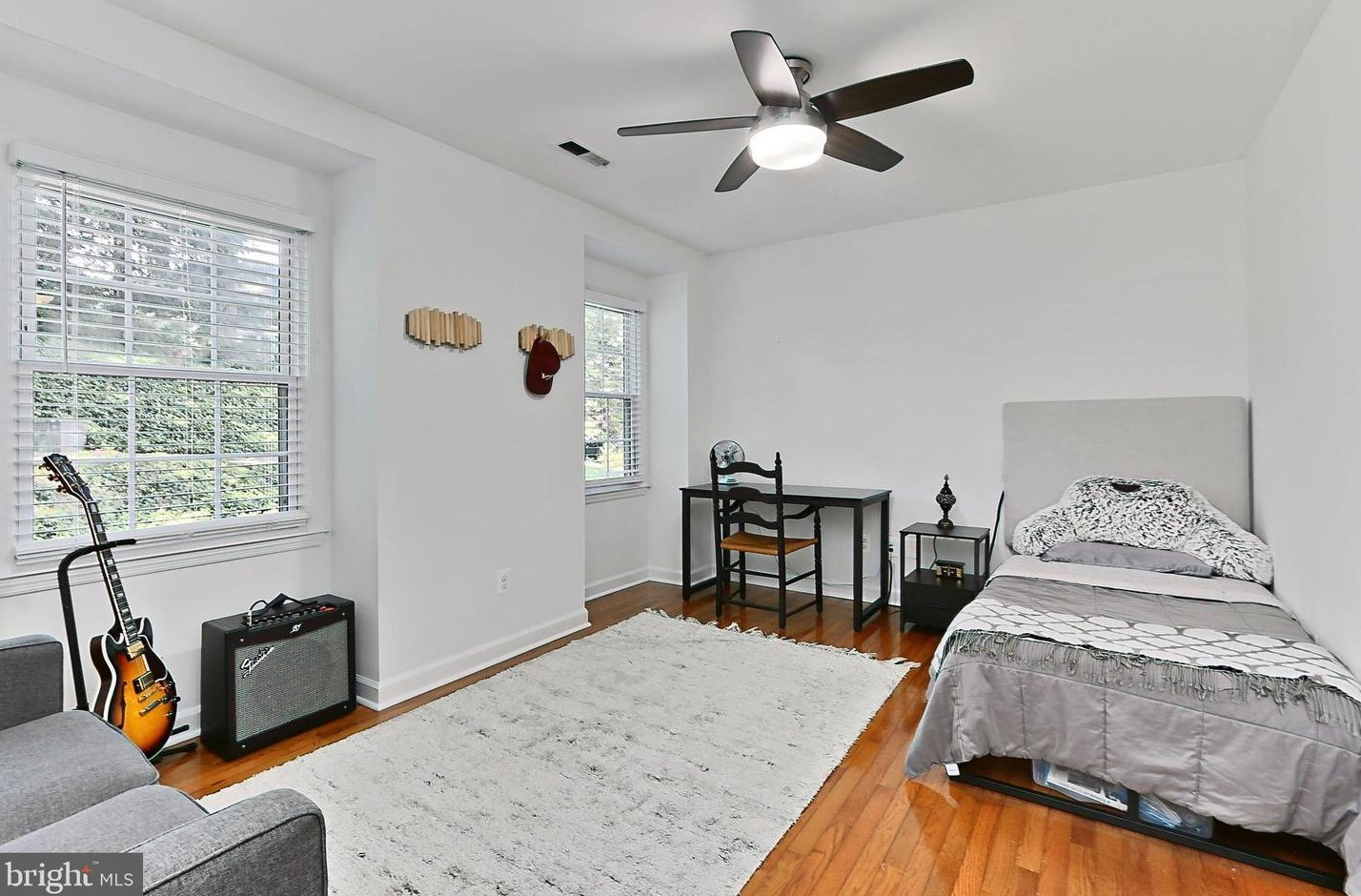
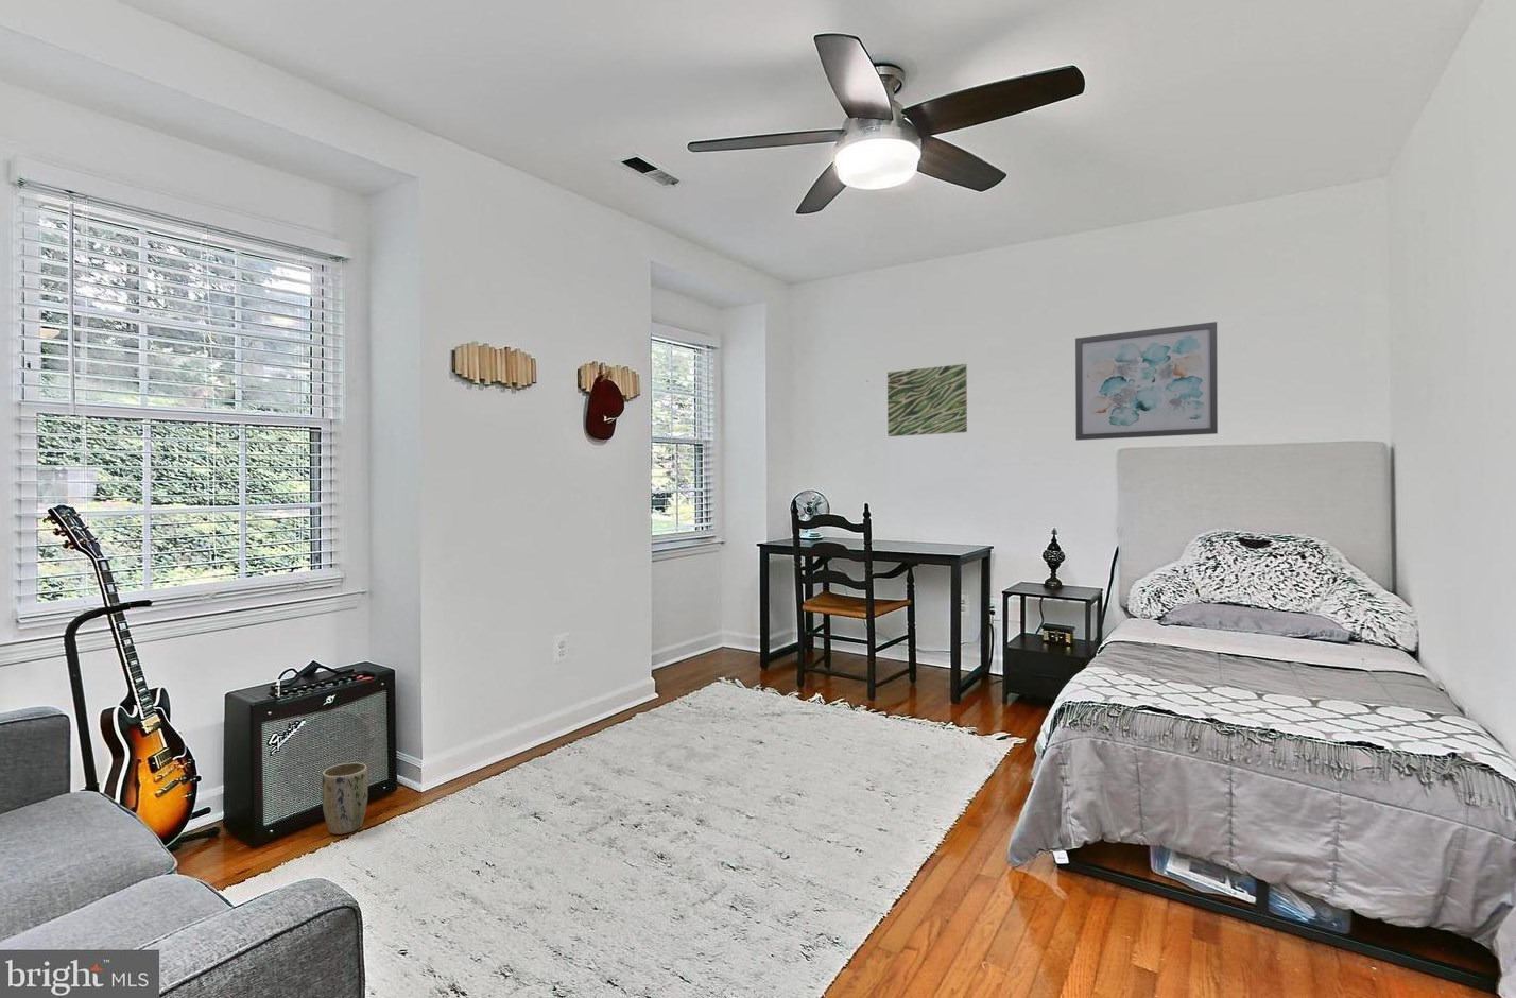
+ wall art (926, 401)
+ wall art (1143, 383)
+ plant pot (345, 799)
